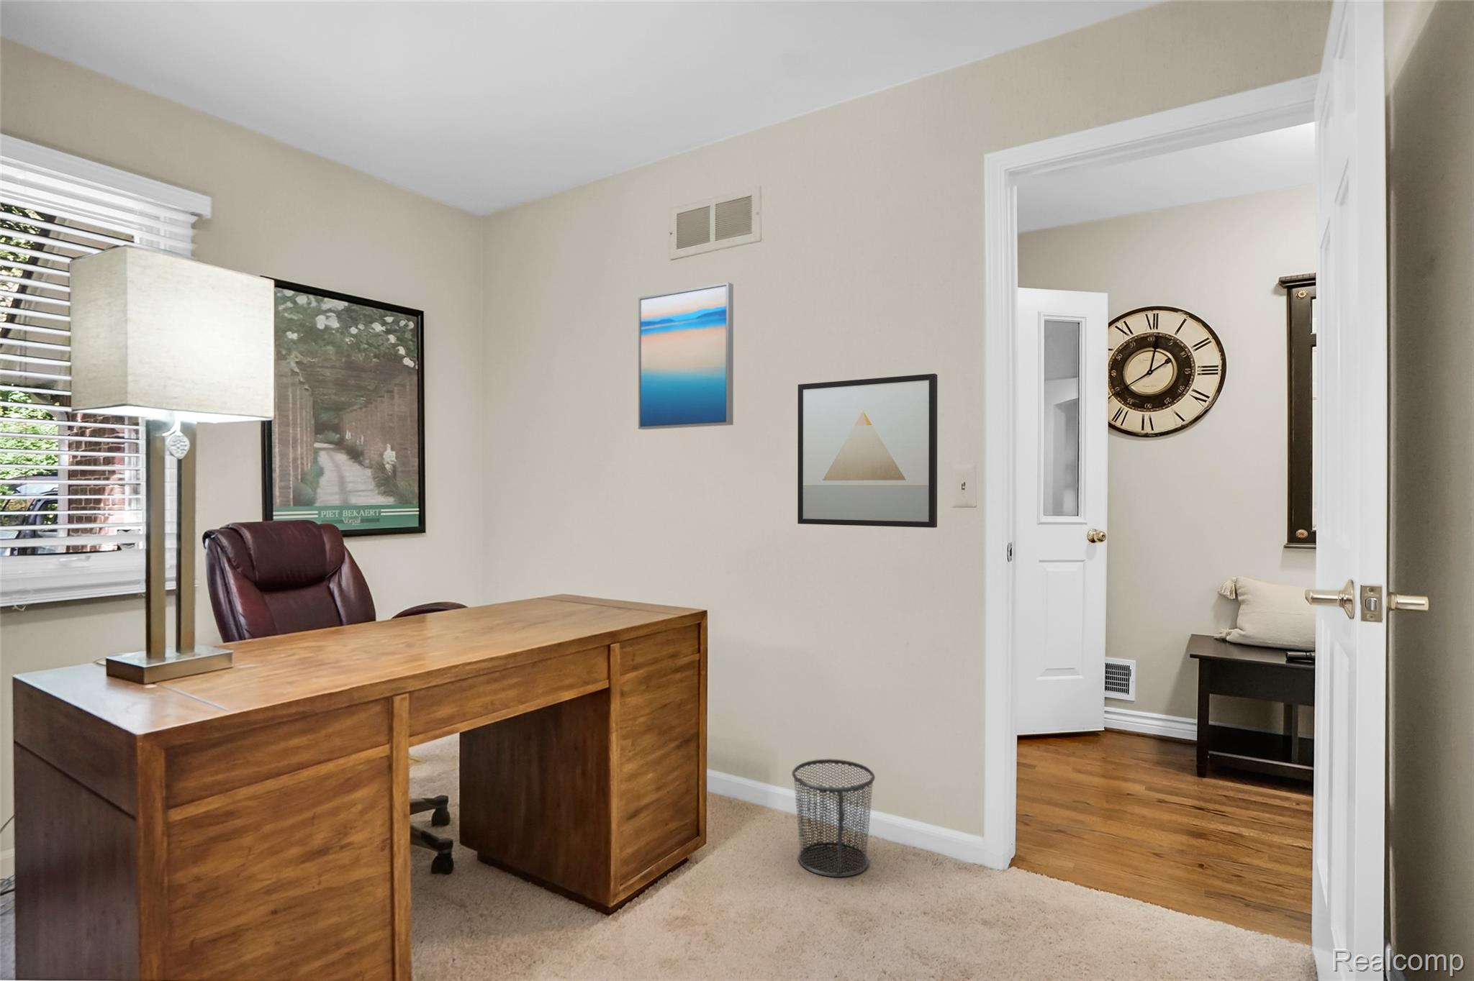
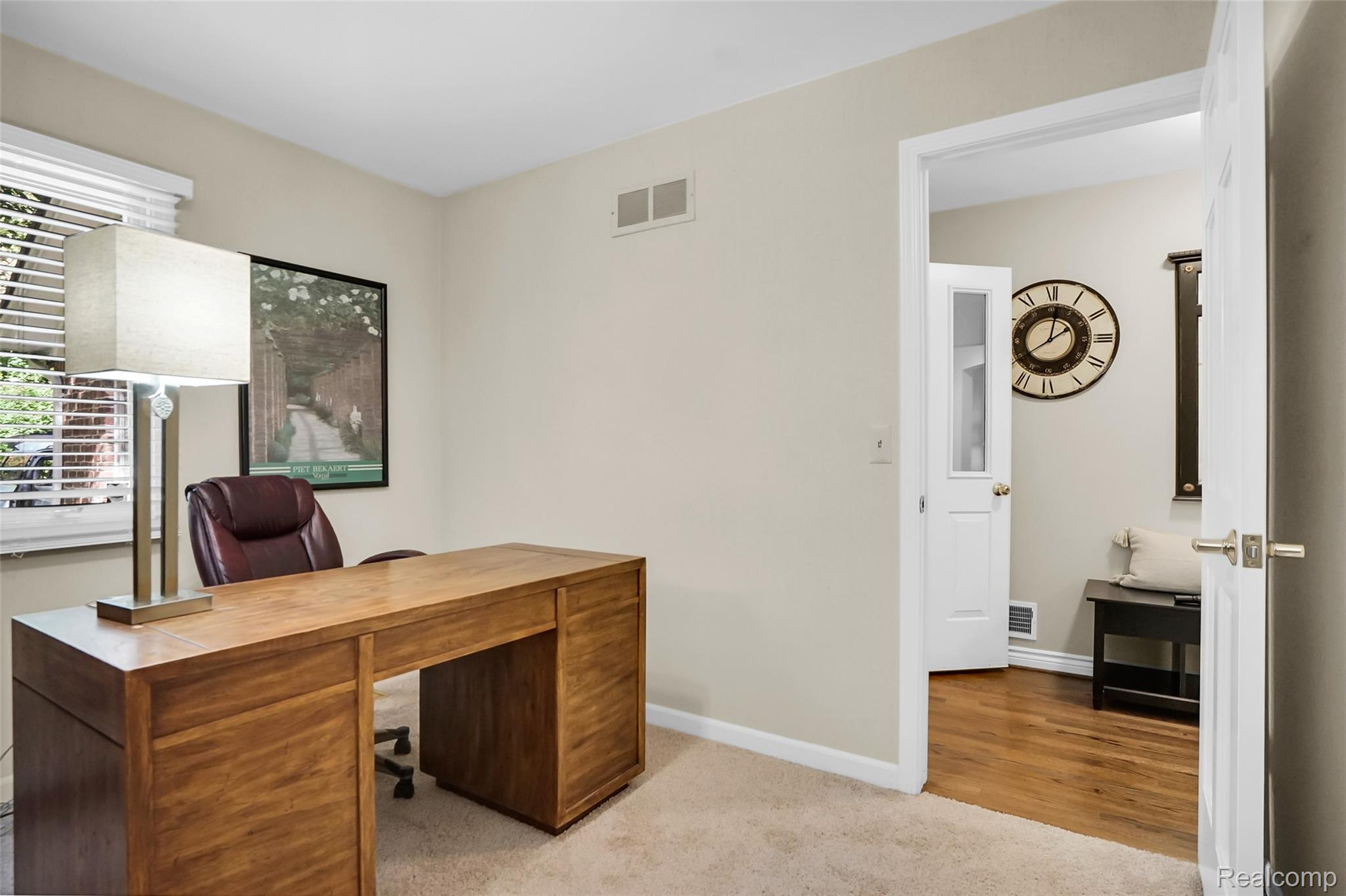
- wall art (864, 452)
- wall art (683, 359)
- waste bin (832, 817)
